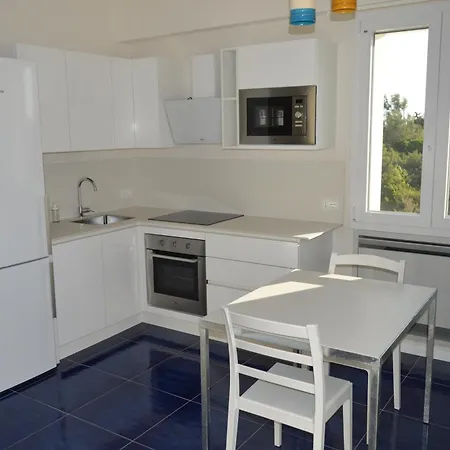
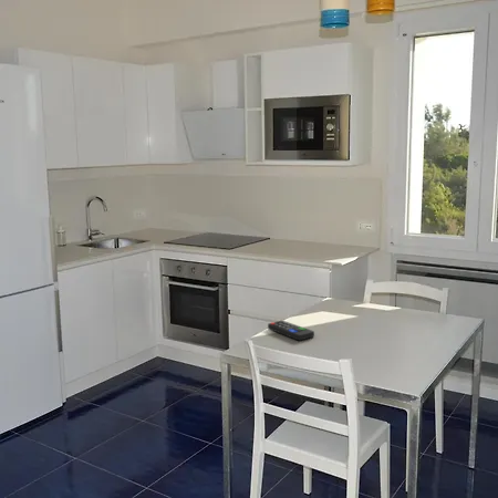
+ remote control (290, 329)
